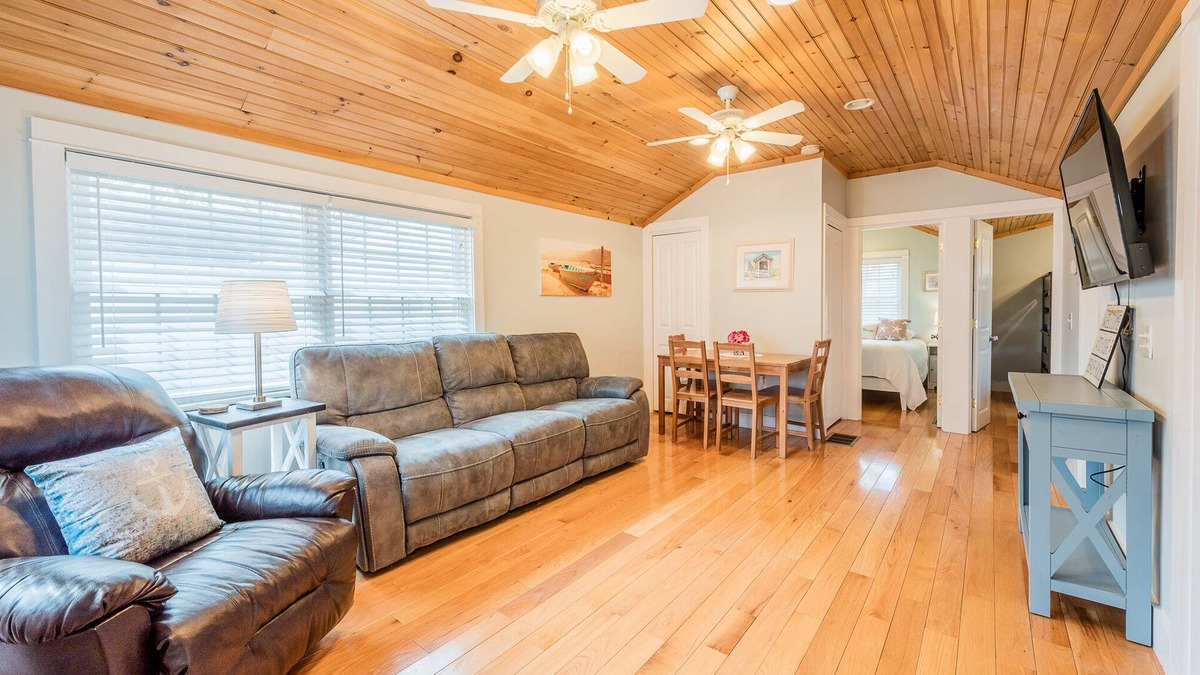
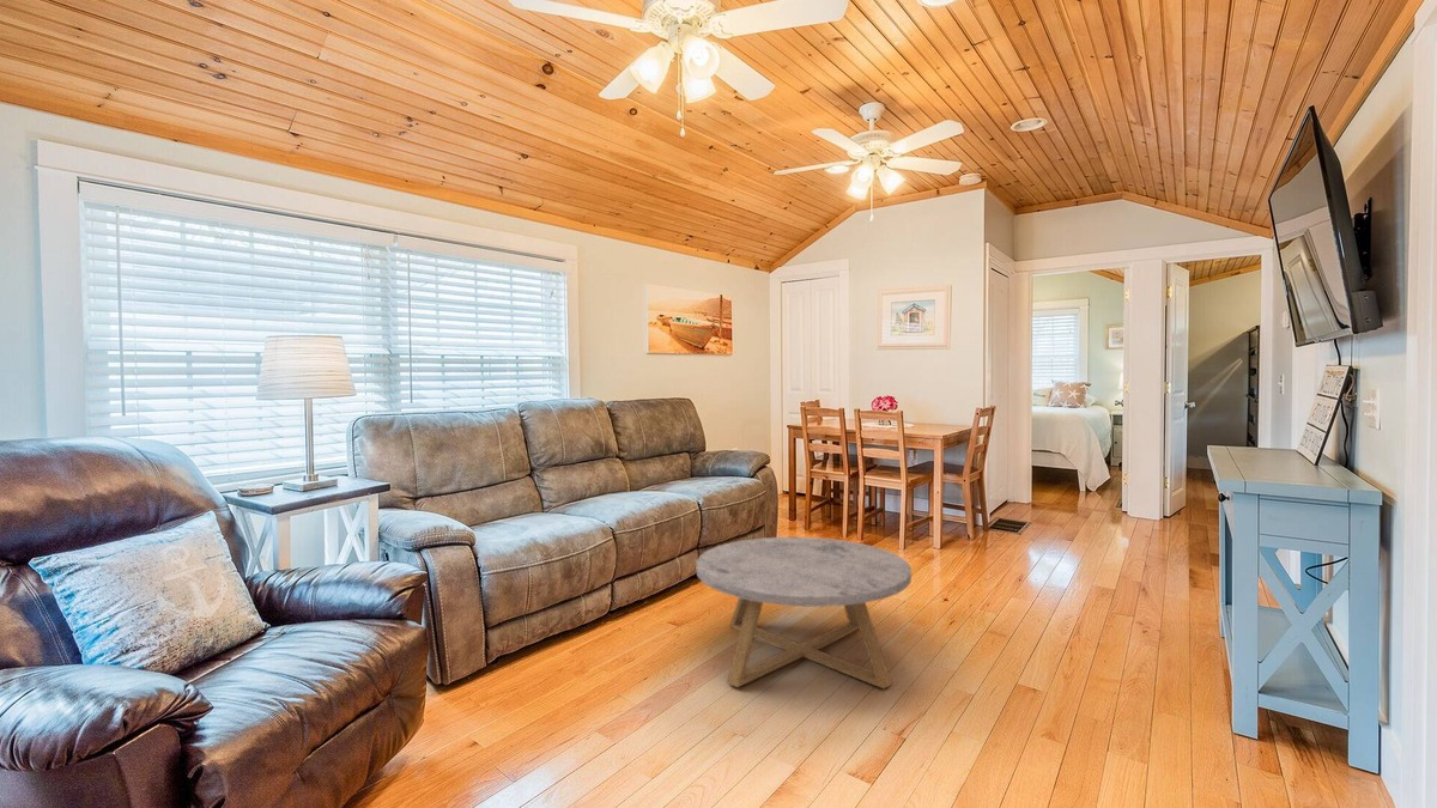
+ coffee table (801, 605)
